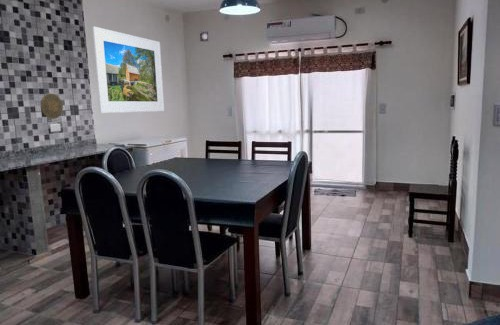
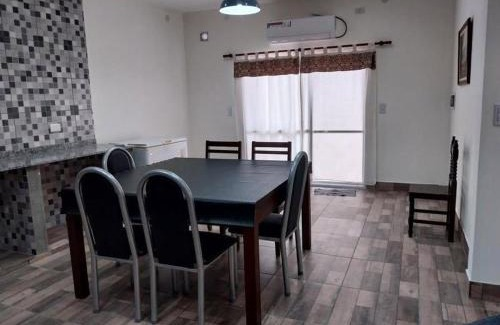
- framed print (132, 74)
- decorative plate (52, 106)
